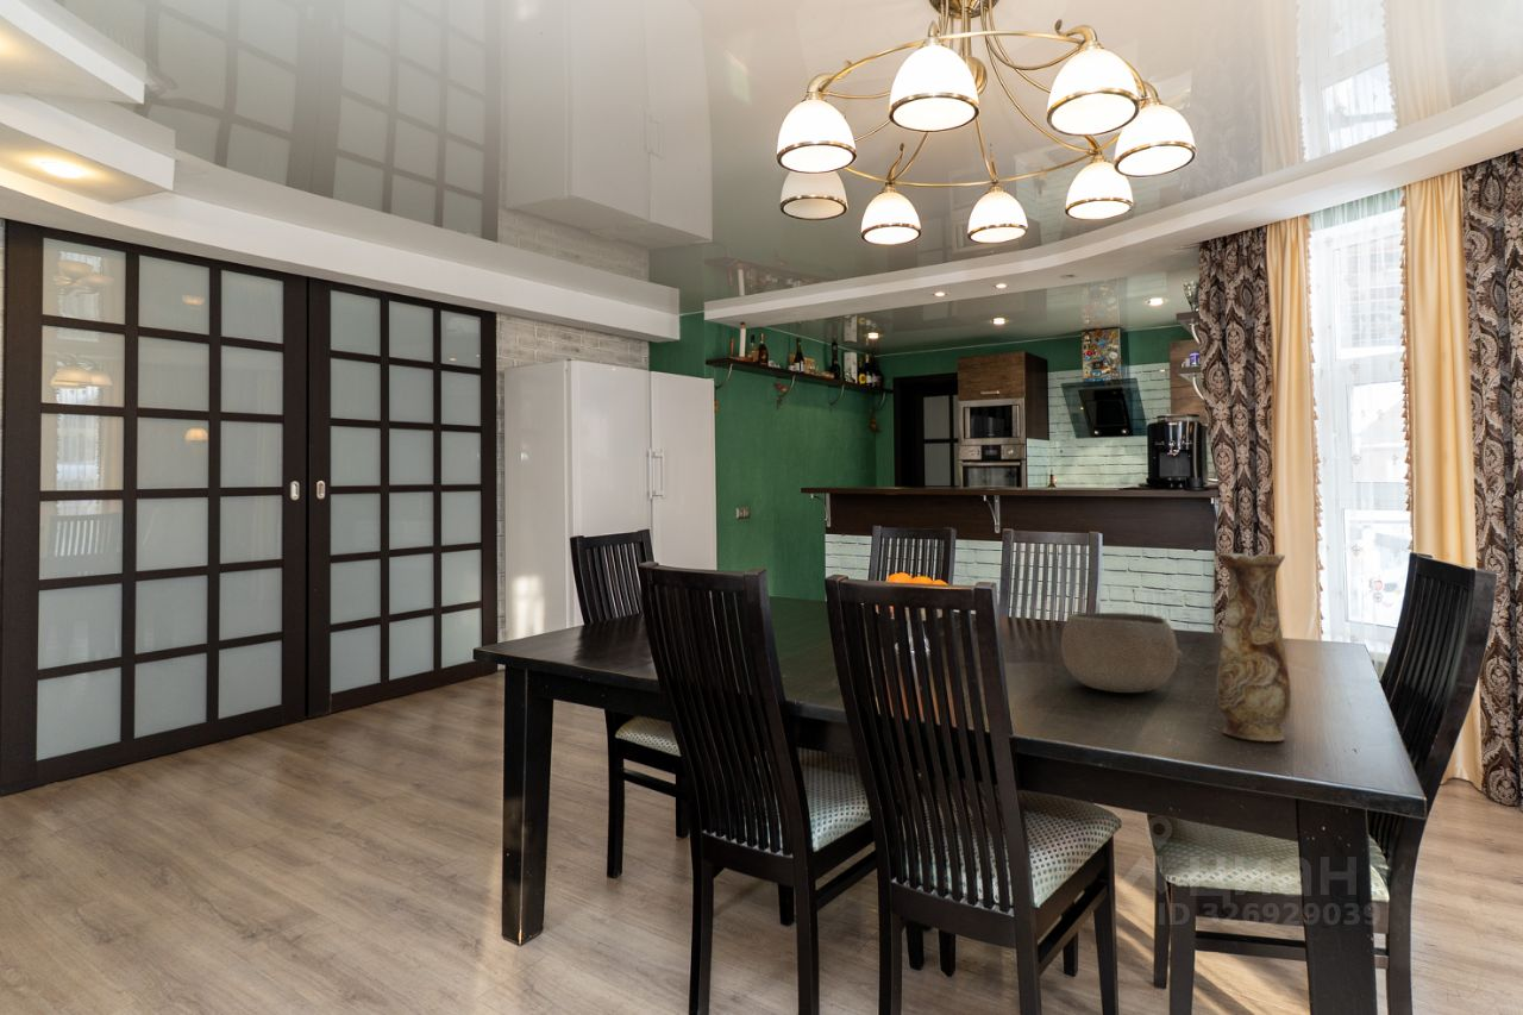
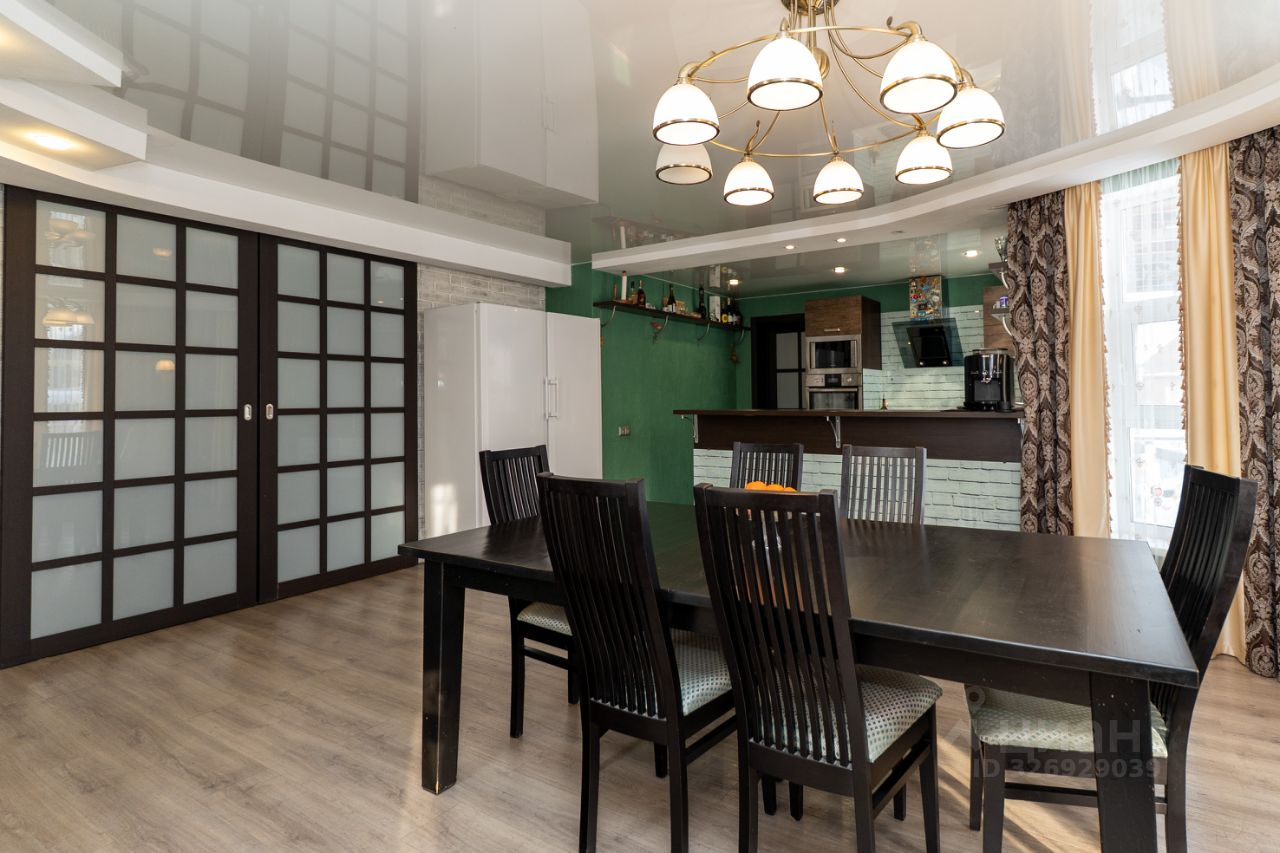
- bowl (1120, 652)
- vase (1252, 644)
